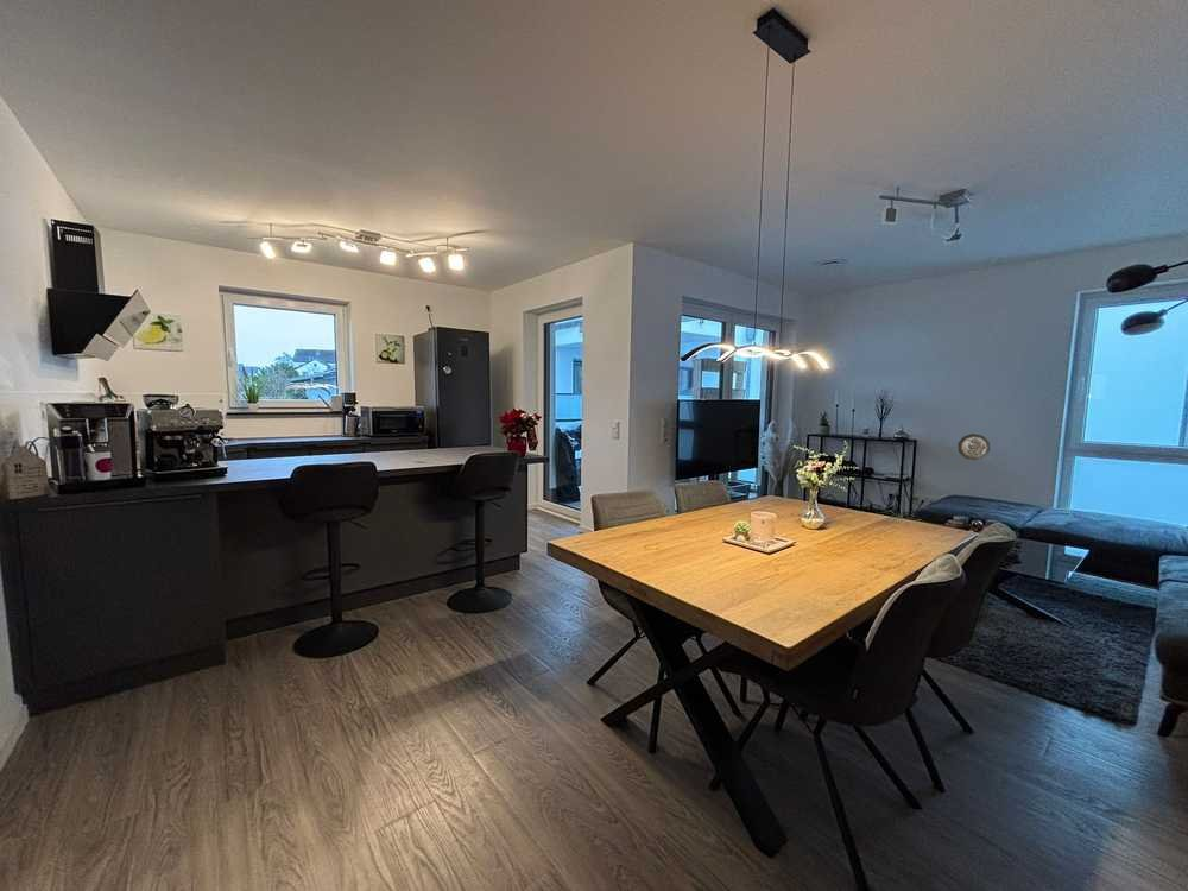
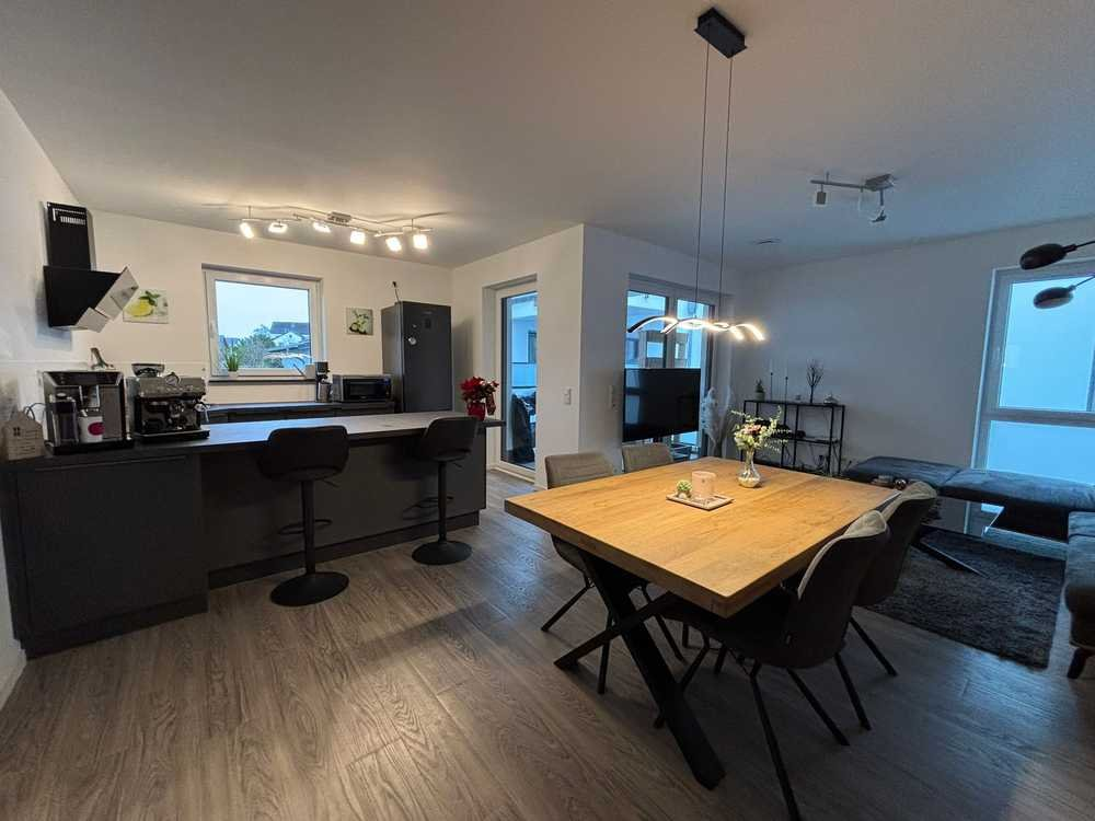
- decorative plate (973, 447)
